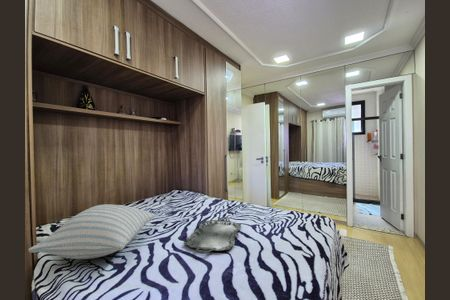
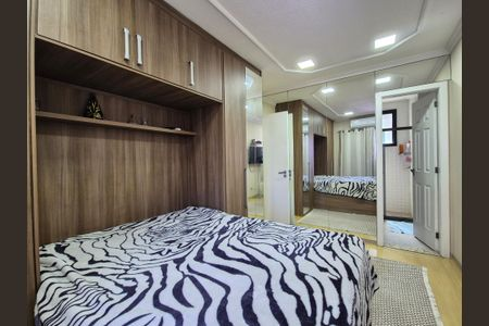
- serving tray (215, 232)
- pillow (105, 228)
